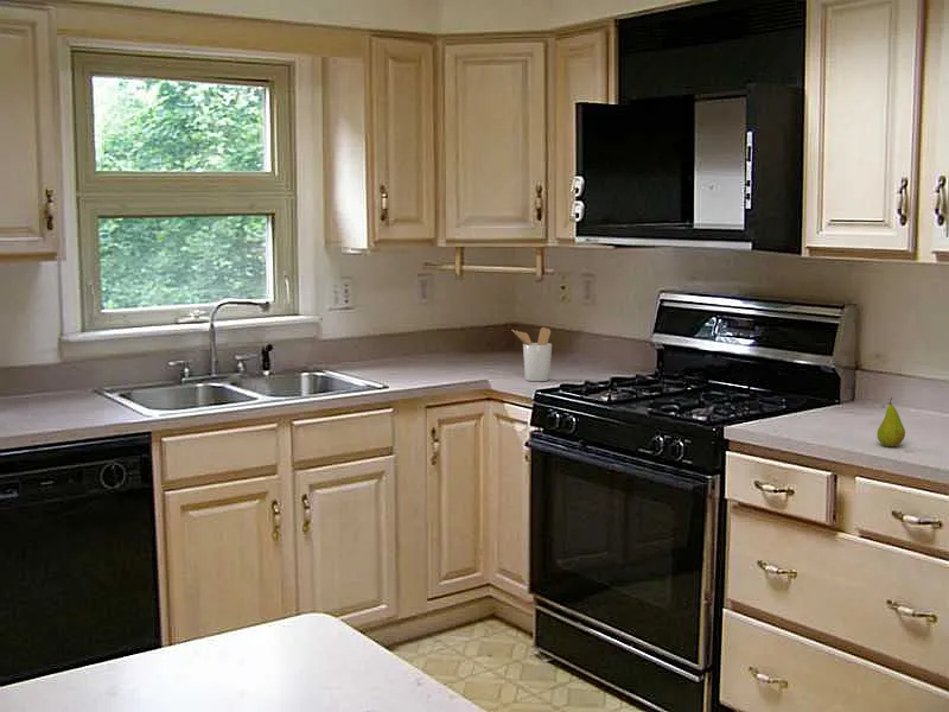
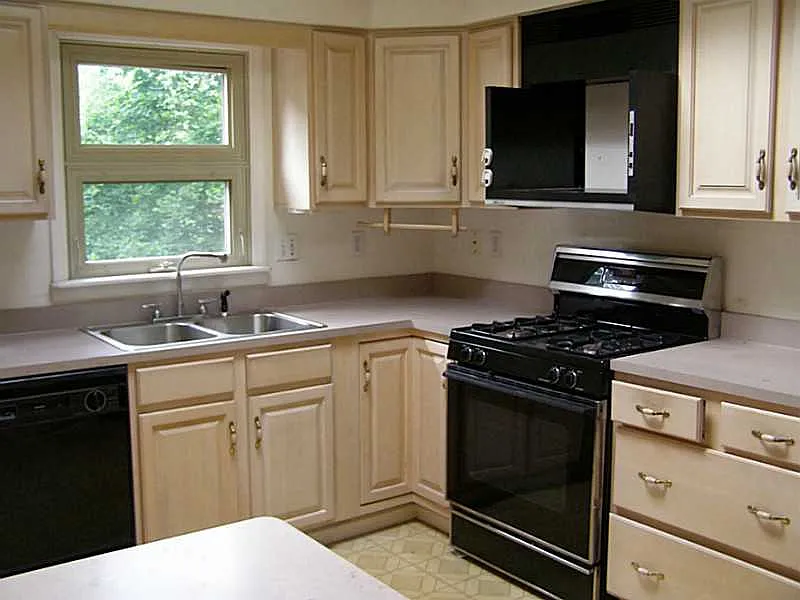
- utensil holder (530, 352)
- fruit (891, 421)
